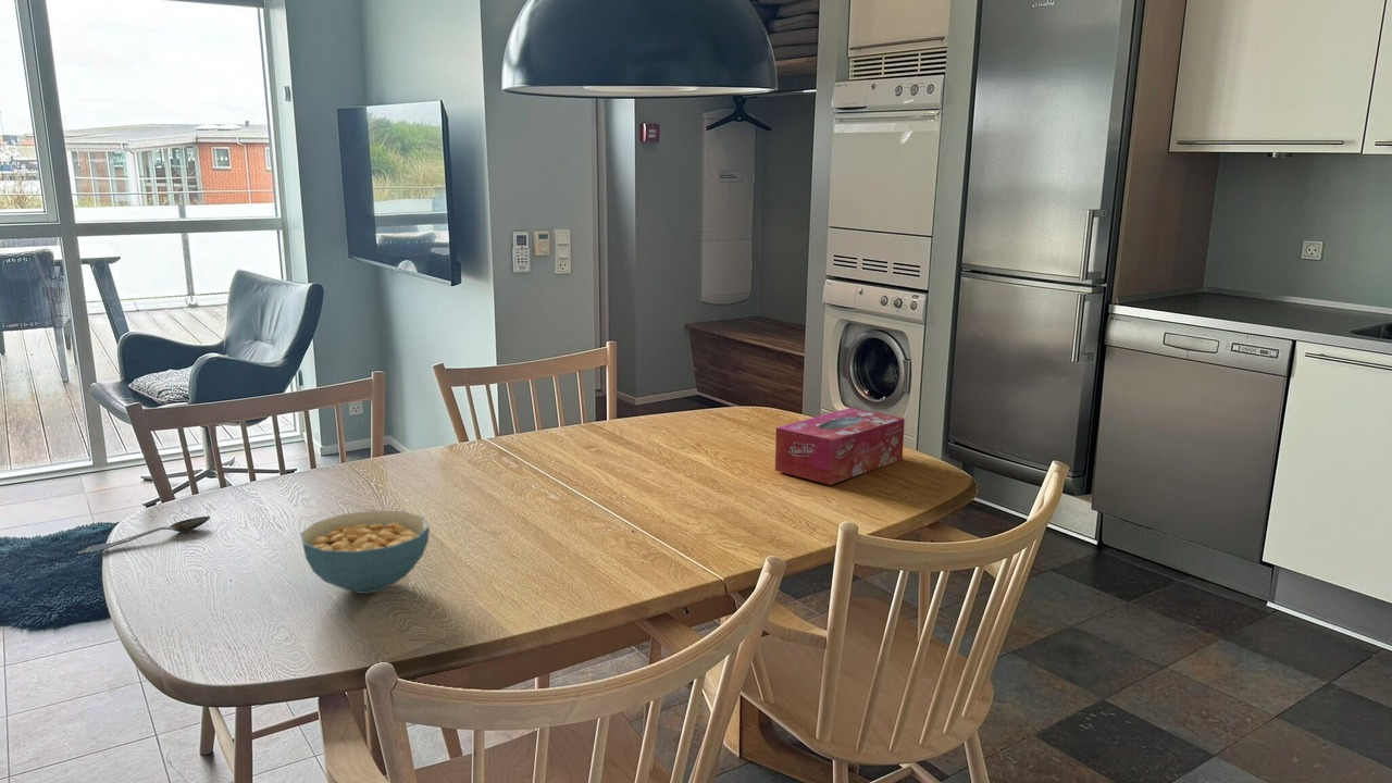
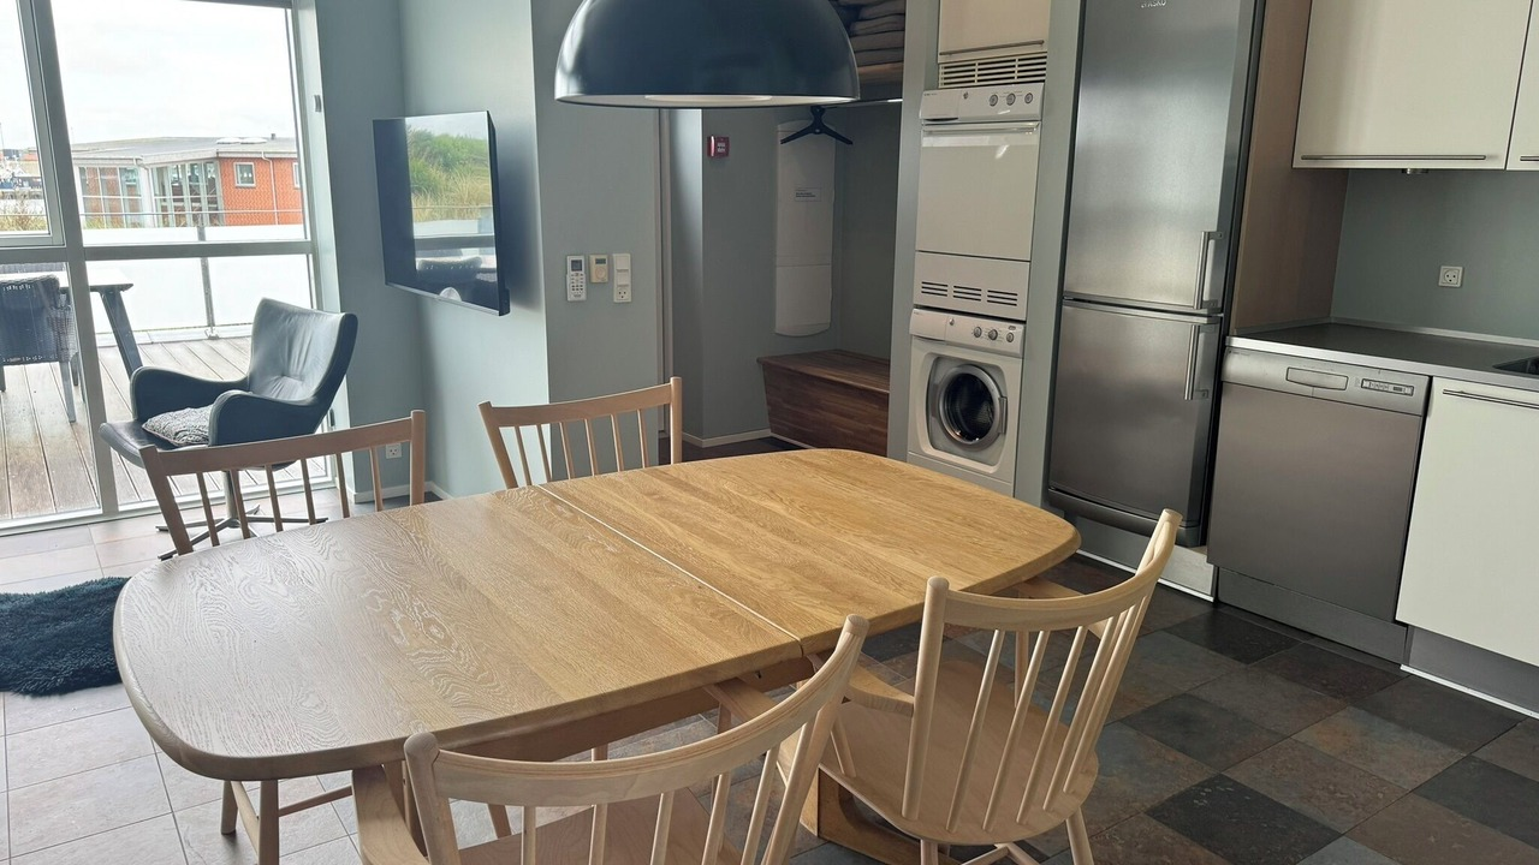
- cereal bowl (366, 558)
- spoon (146, 534)
- tissue box (841, 444)
